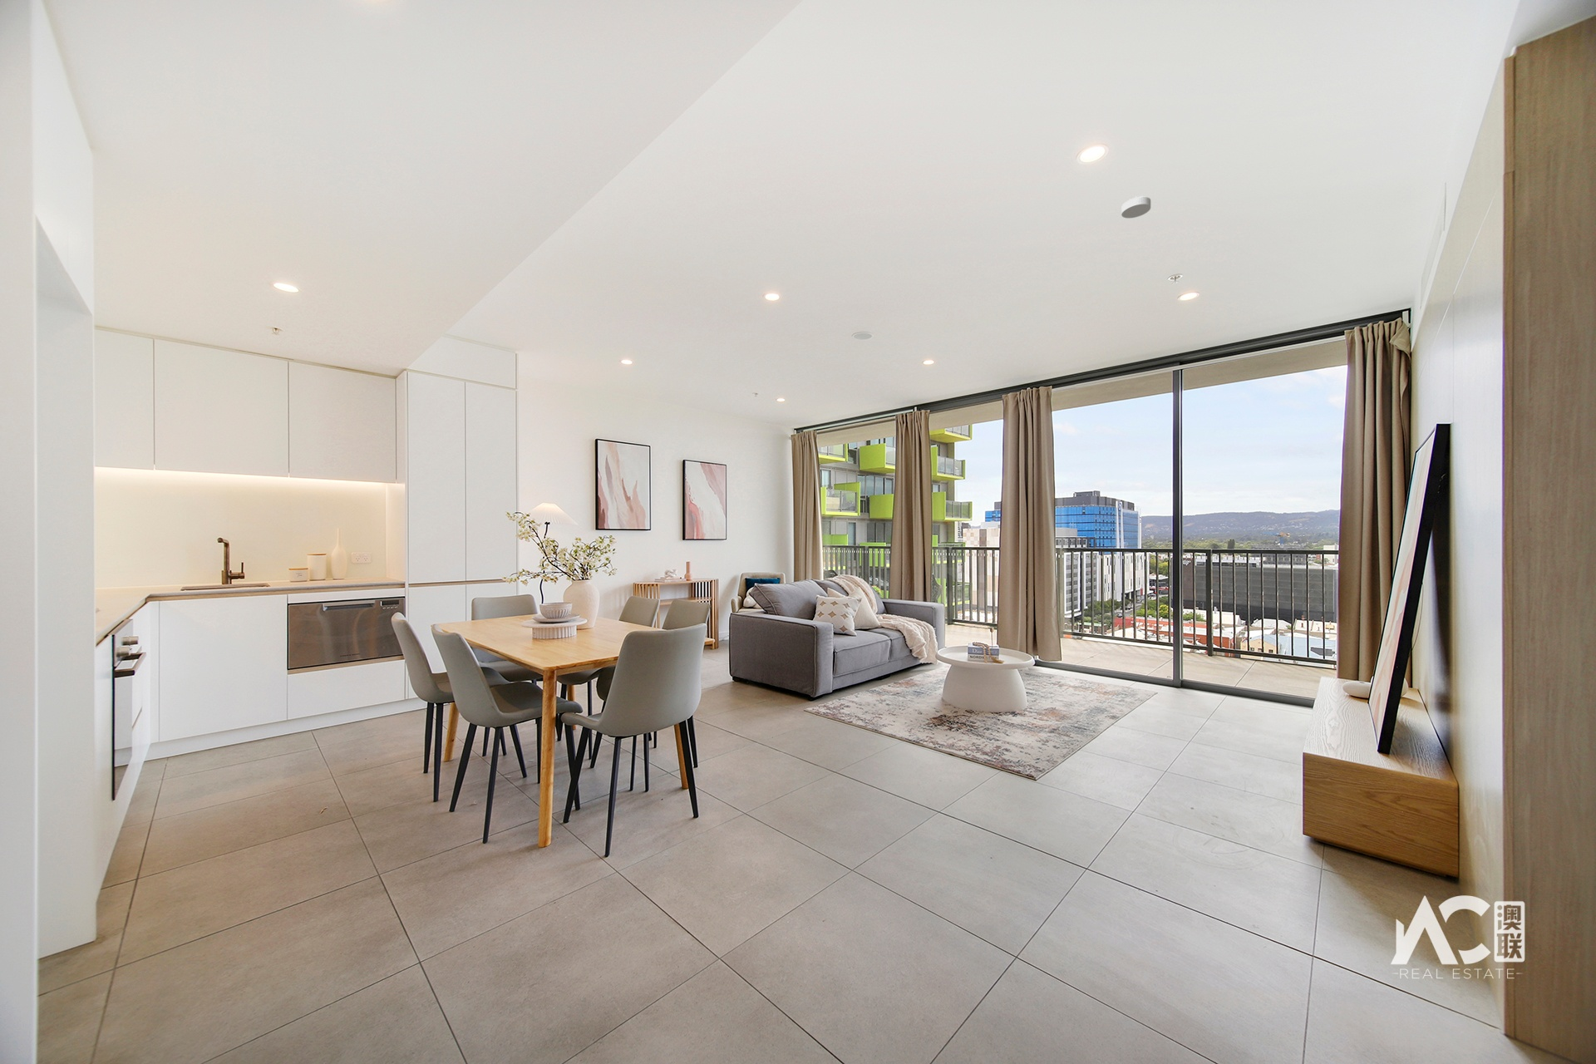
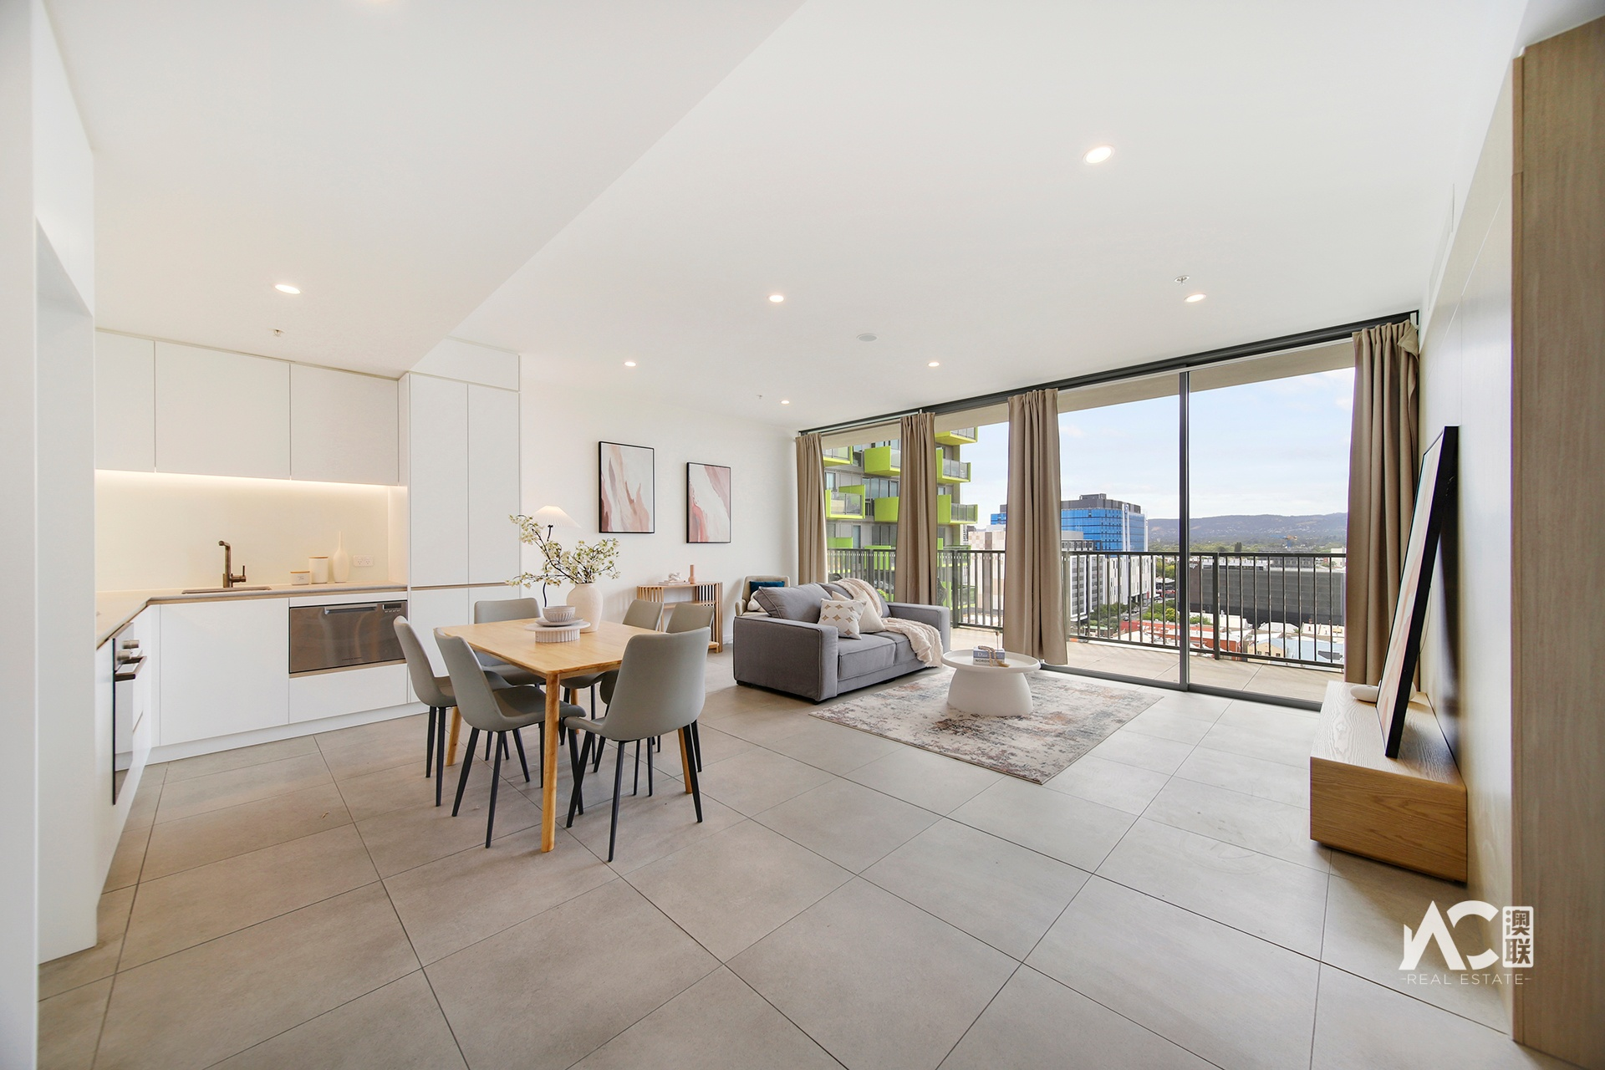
- smoke detector (1135, 204)
